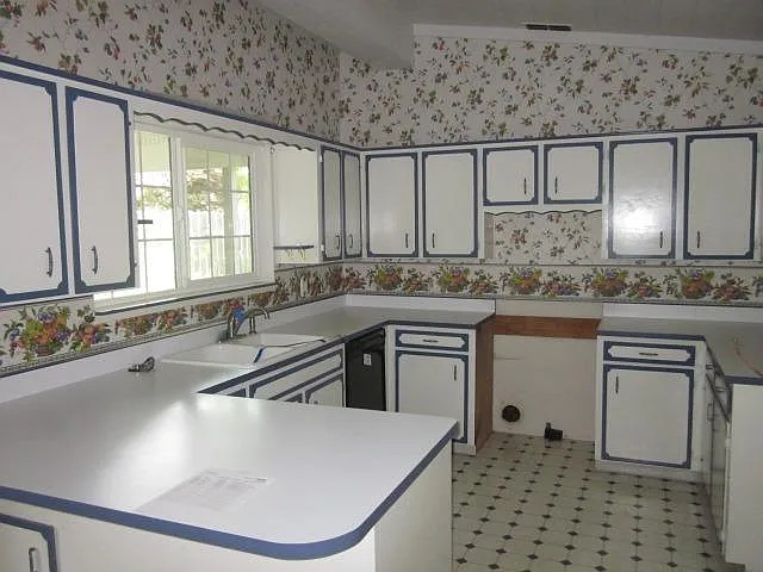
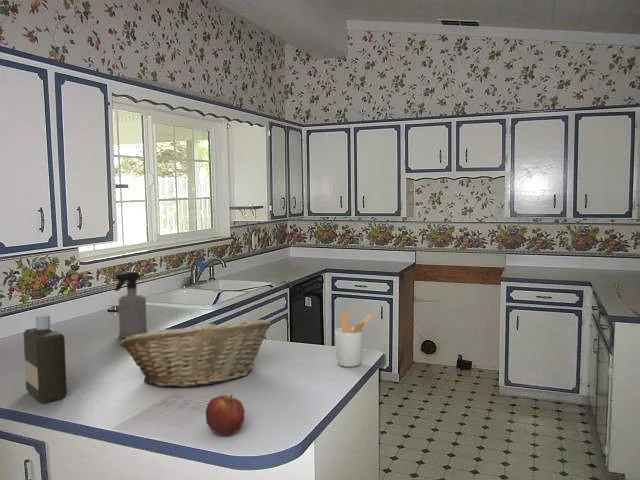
+ spray bottle (130, 303)
+ utensil holder (355, 338)
+ bottle (44, 355)
+ fruit basket (198, 345)
+ apple (225, 413)
